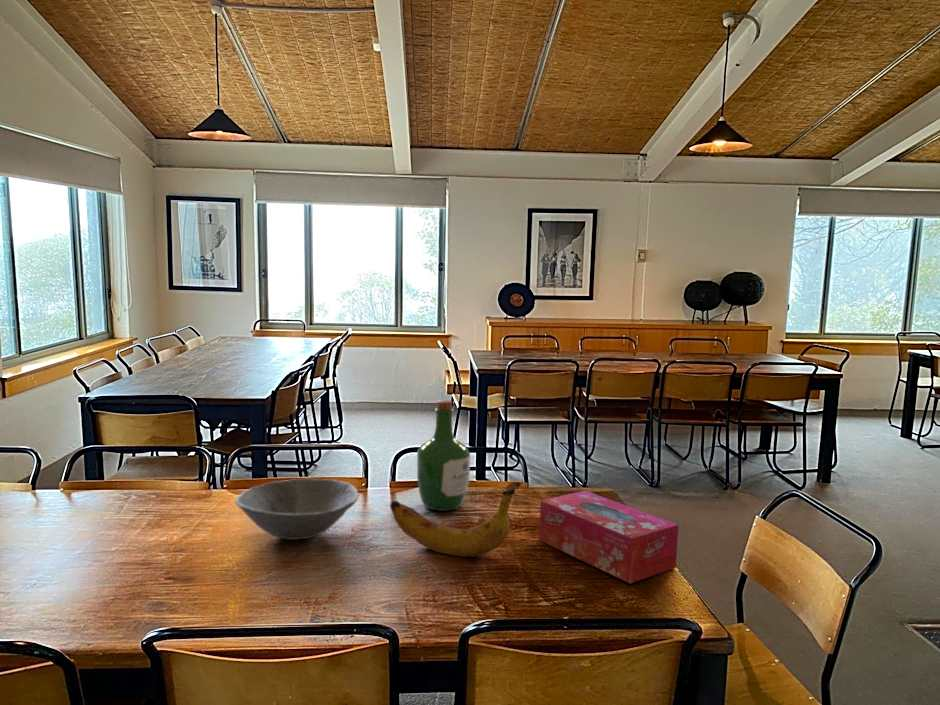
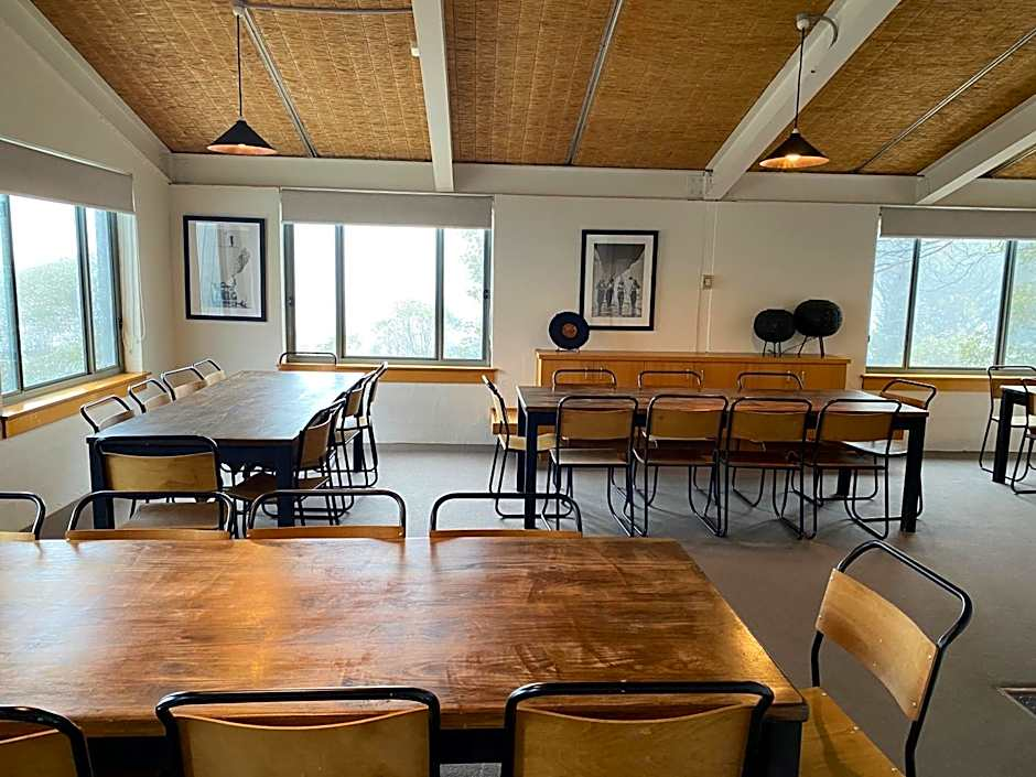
- bowl (298, 514)
- wine bottle (443, 452)
- banana (449, 527)
- tissue box (605, 532)
